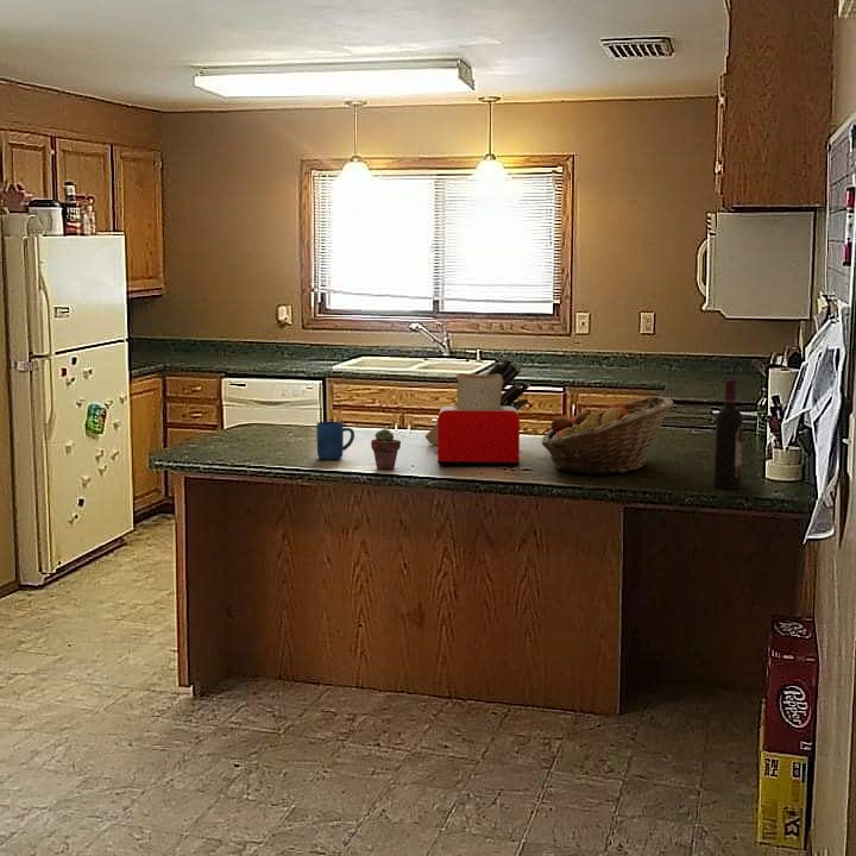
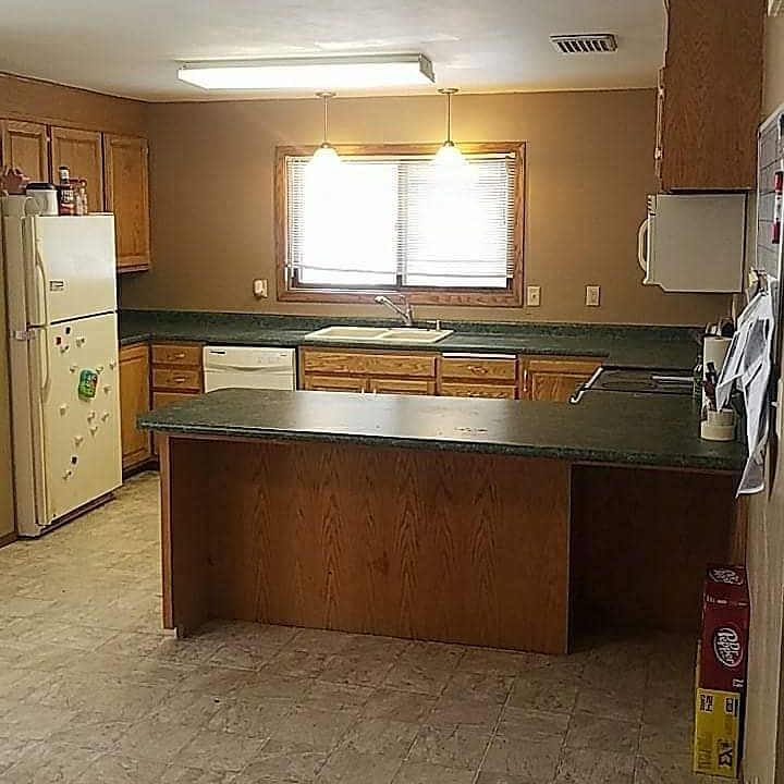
- wine bottle (729, 433)
- toaster (474, 418)
- potted succulent (385, 448)
- knife block (457, 402)
- mug (335, 440)
- fruit basket (606, 432)
